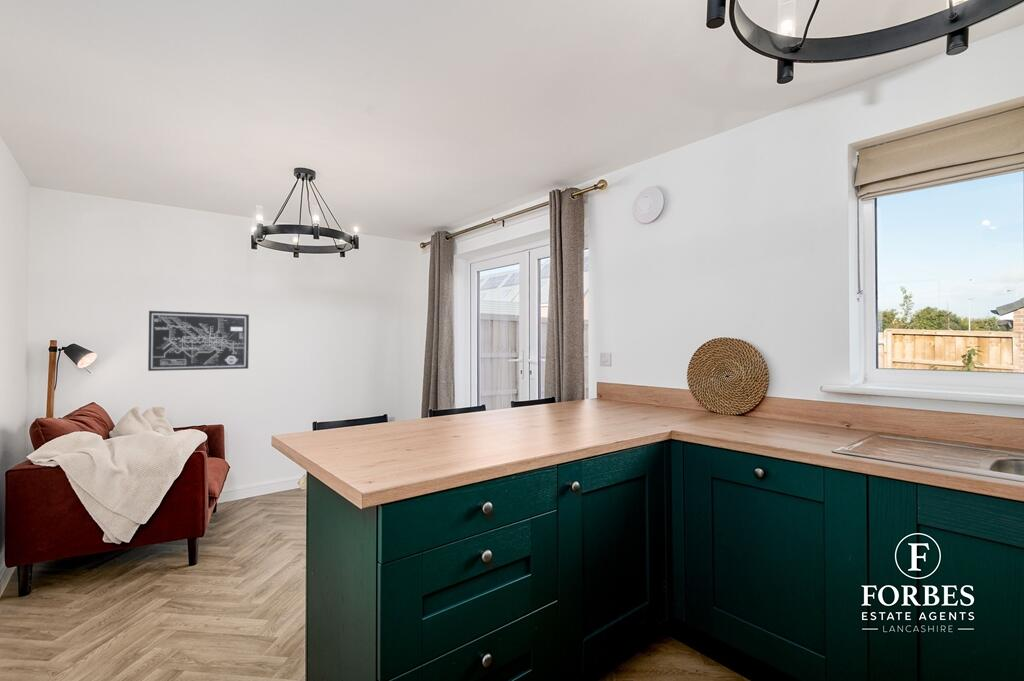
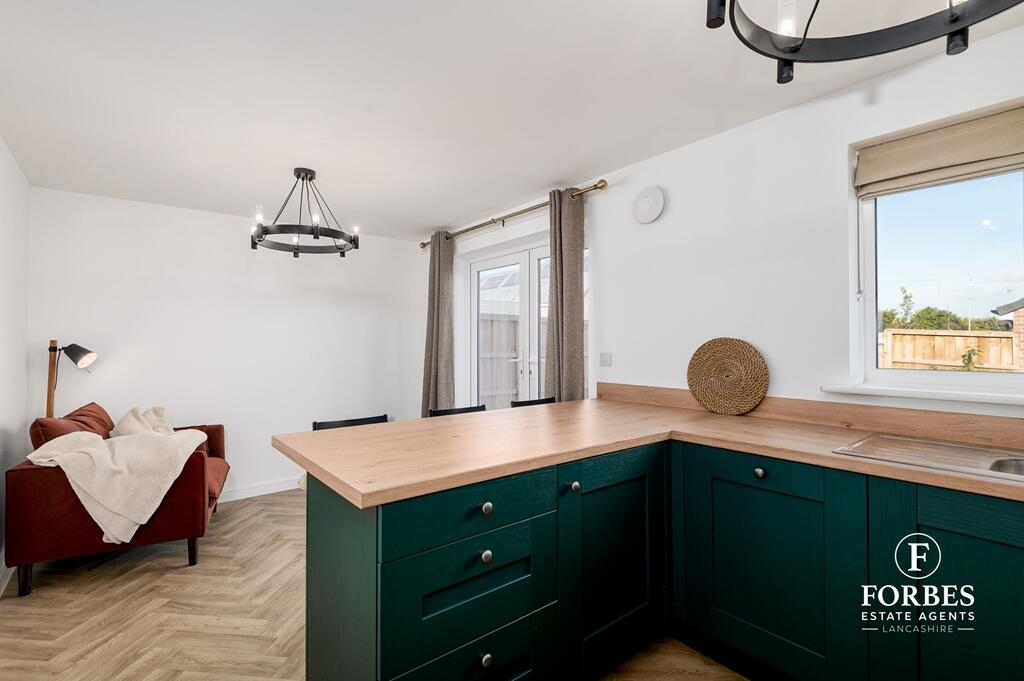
- wall art (201, 341)
